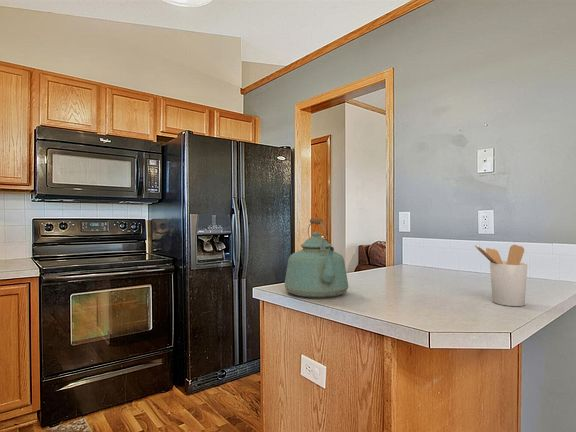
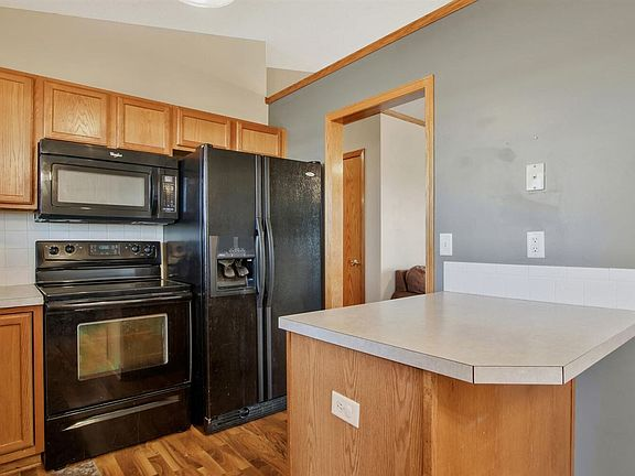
- utensil holder (499, 273)
- kettle (318, 255)
